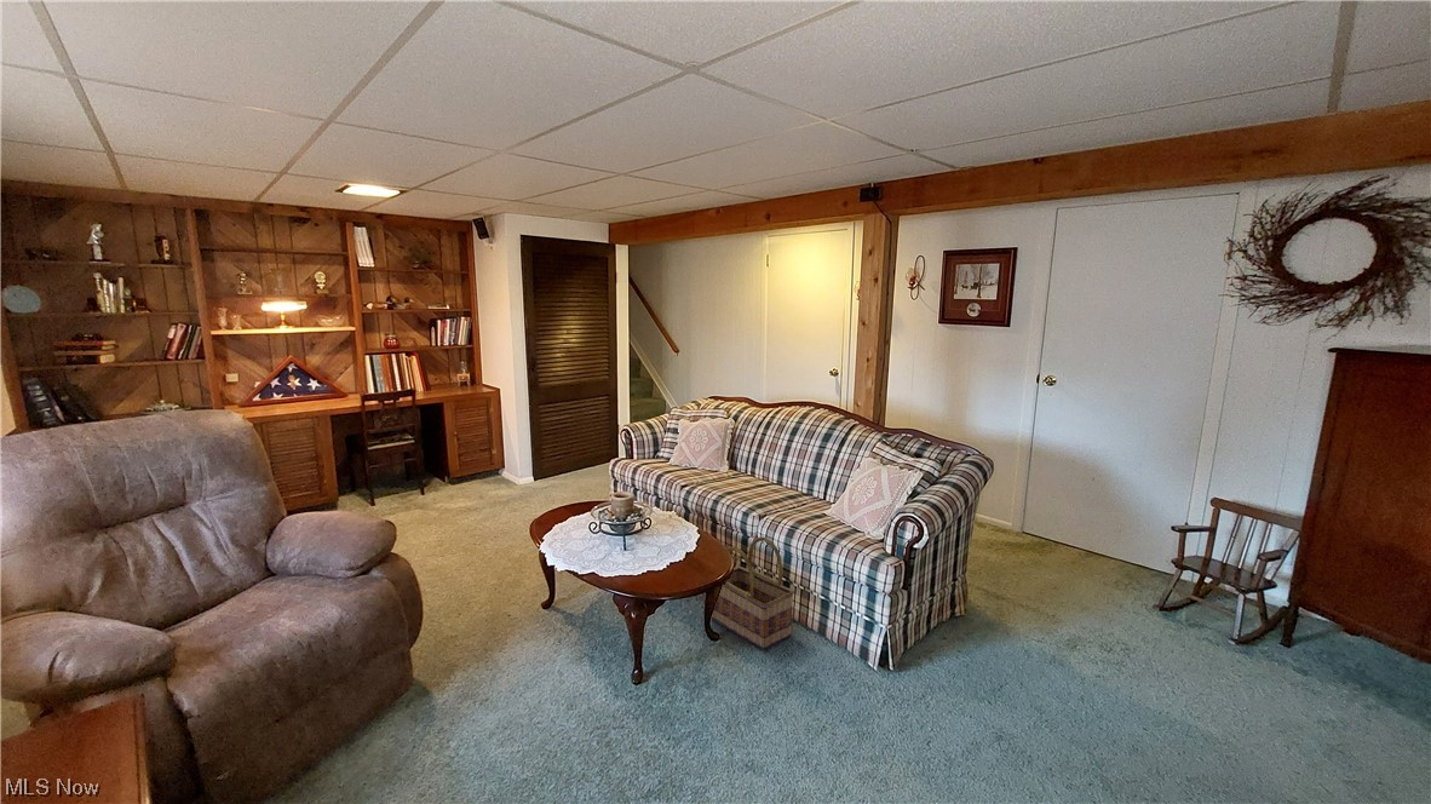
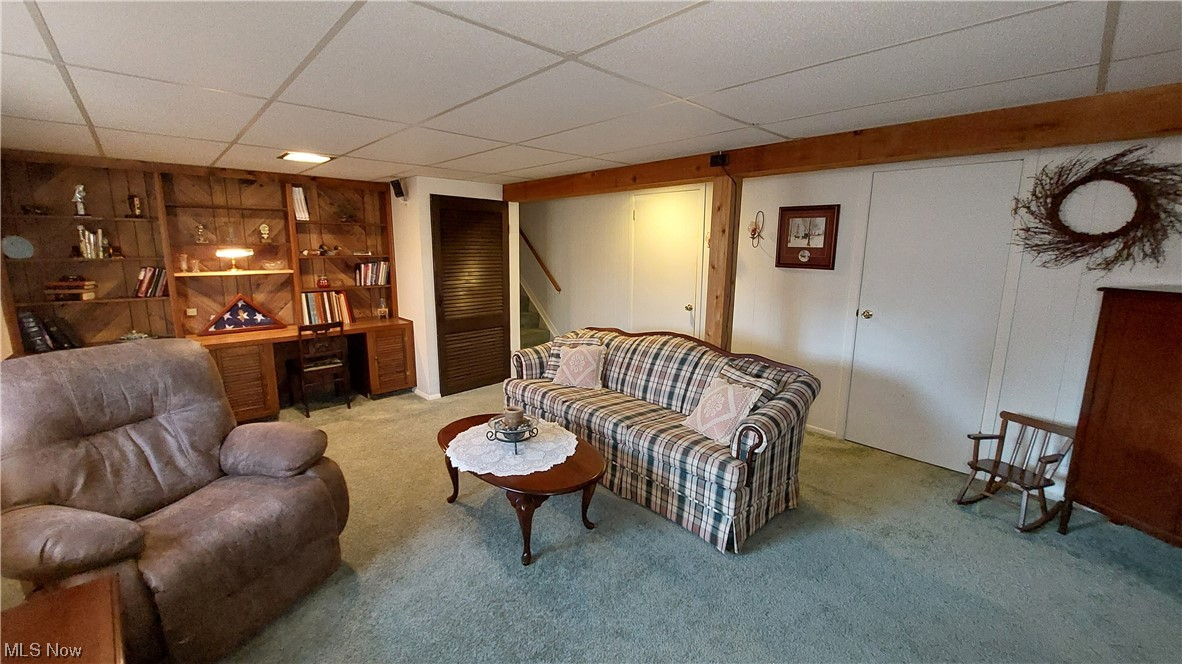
- basket (751, 585)
